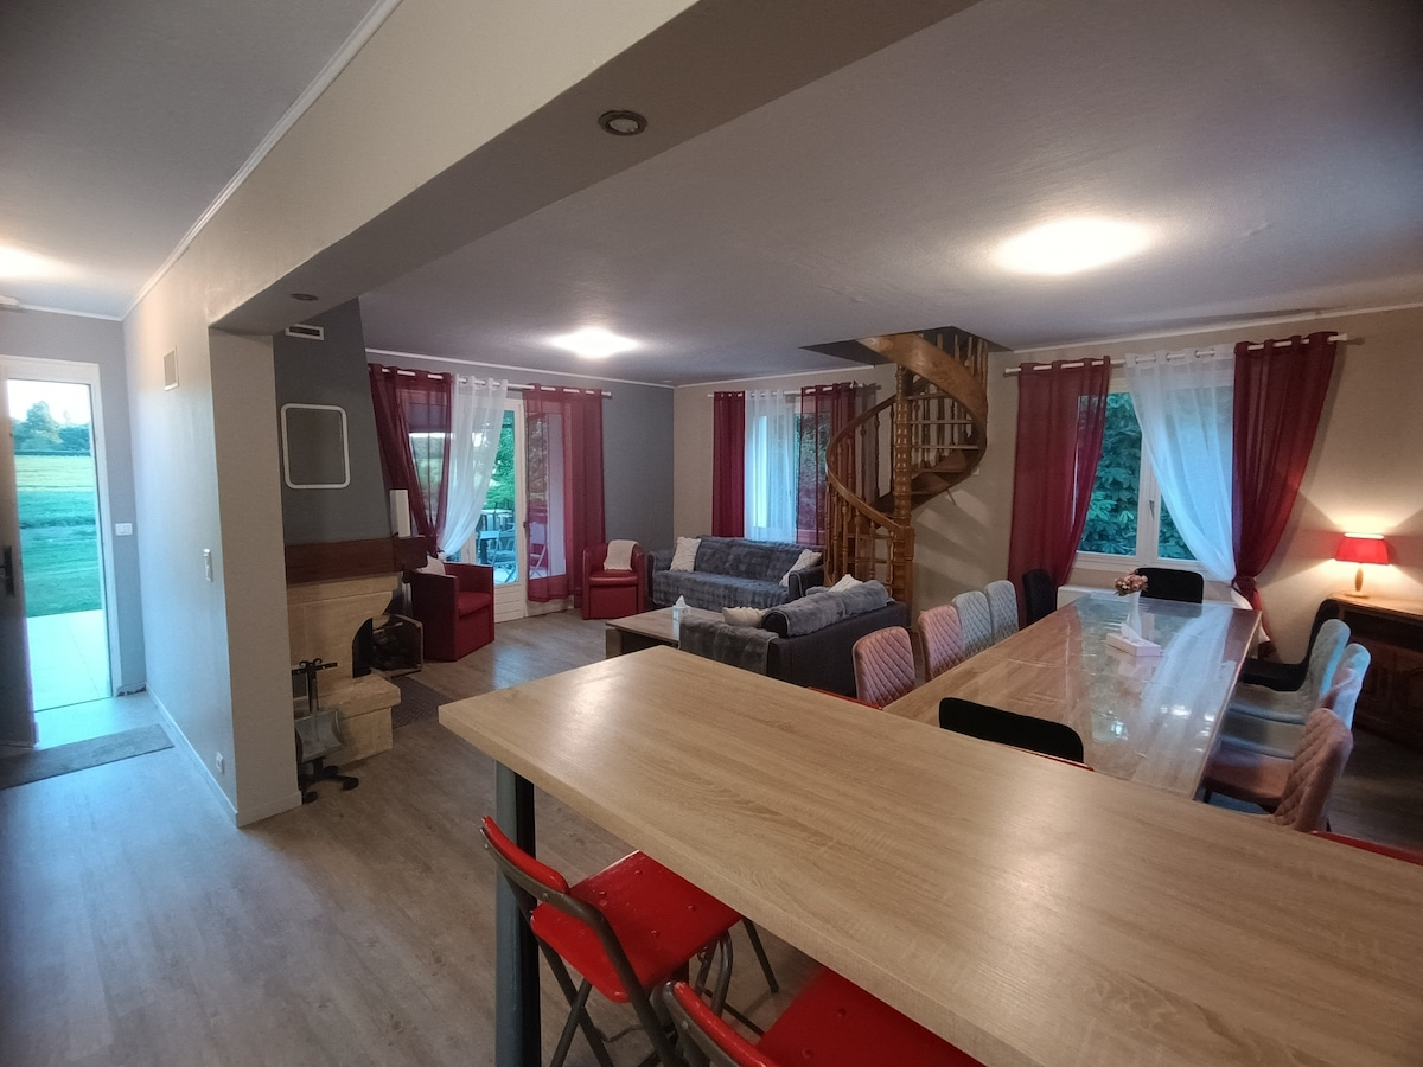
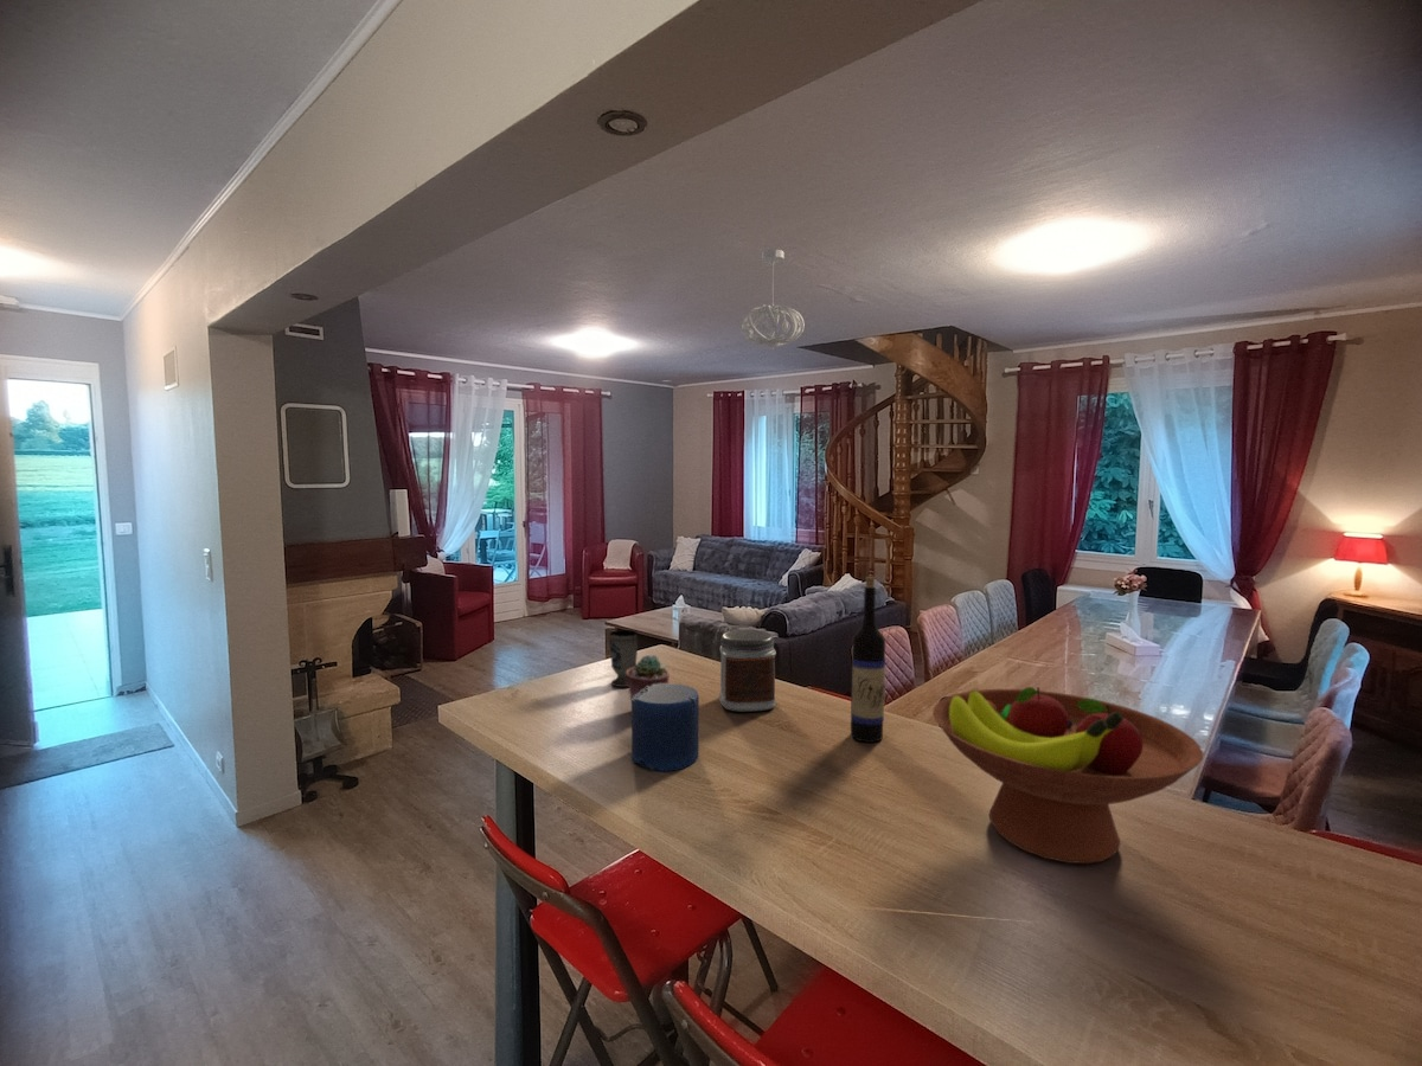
+ jar (747, 668)
+ fruit bowl (1055, 758)
+ potted succulent (647, 683)
+ candle (665, 725)
+ wine bottle (869, 657)
+ pendant light (771, 298)
+ cup (623, 657)
